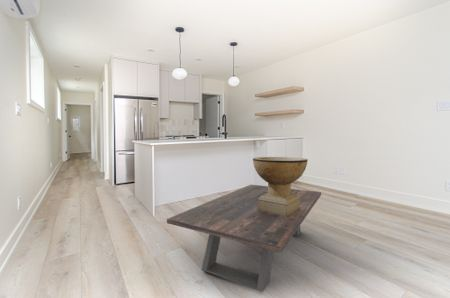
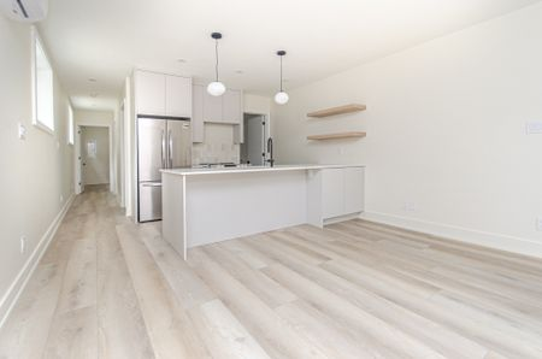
- coffee table (259, 225)
- decorative bowl (279, 183)
